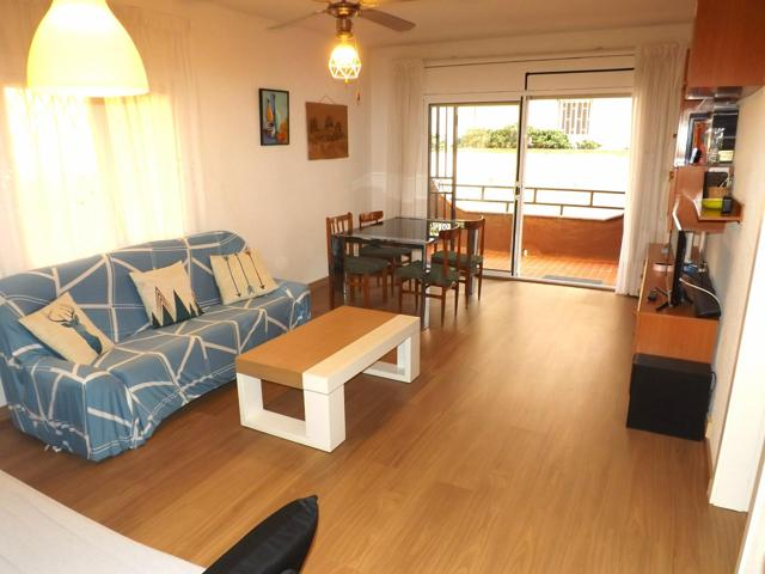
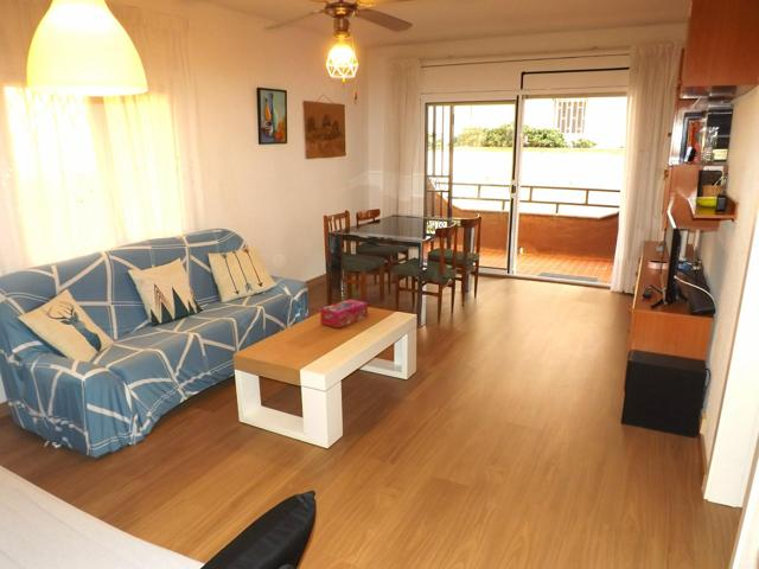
+ tissue box (344, 313)
